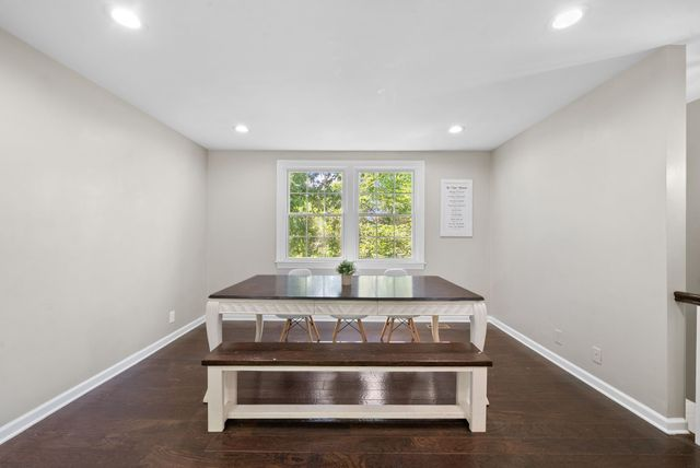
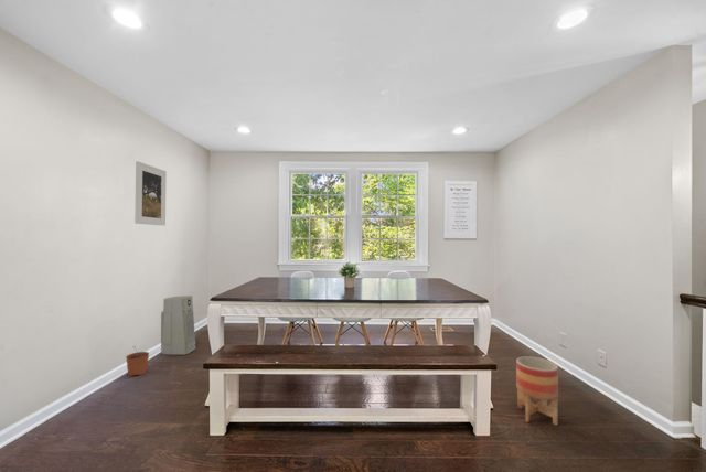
+ plant pot (137, 360)
+ planter (536, 389)
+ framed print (151, 195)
+ air purifier (178, 323)
